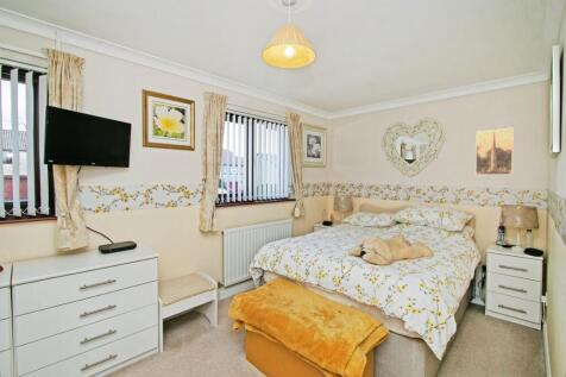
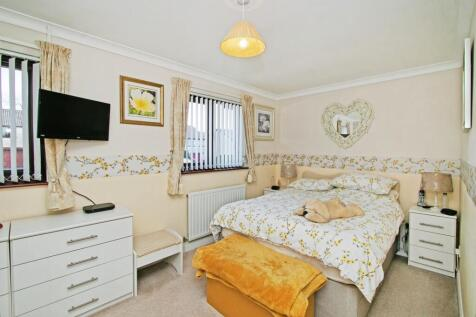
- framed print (493, 152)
